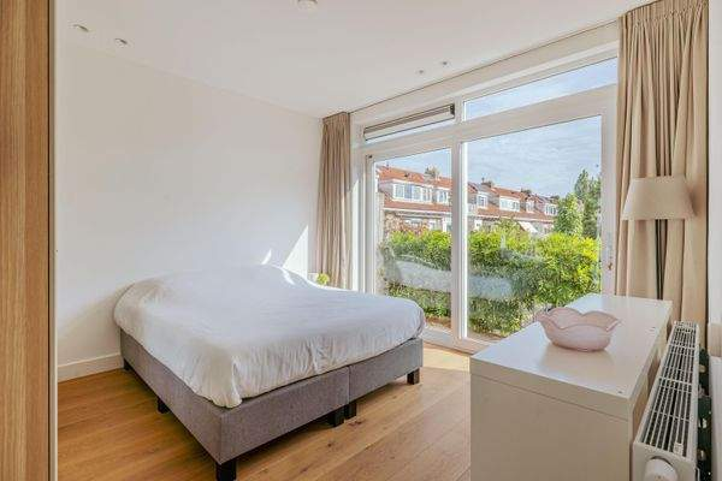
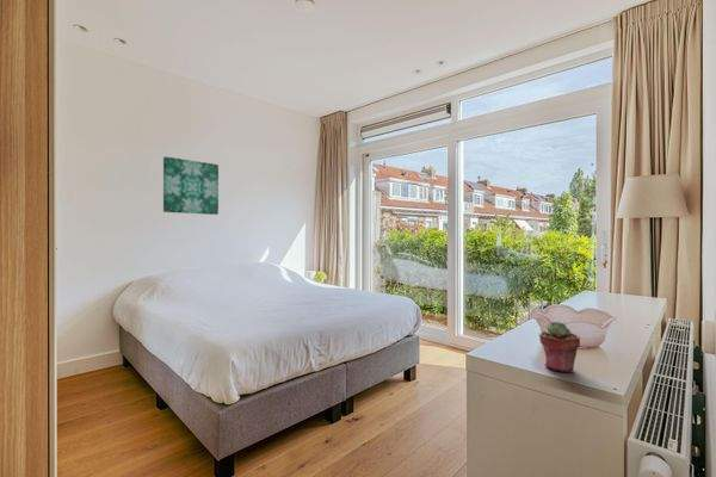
+ potted succulent (558, 343)
+ wall art (192, 187)
